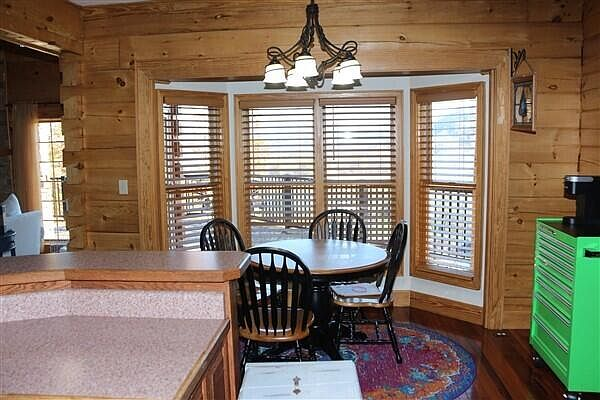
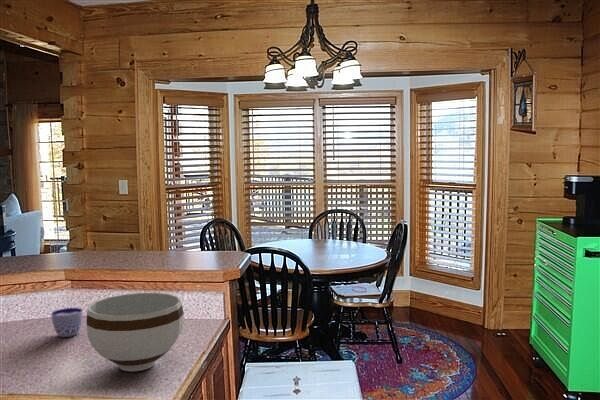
+ cup (64, 322)
+ bowl (136, 334)
